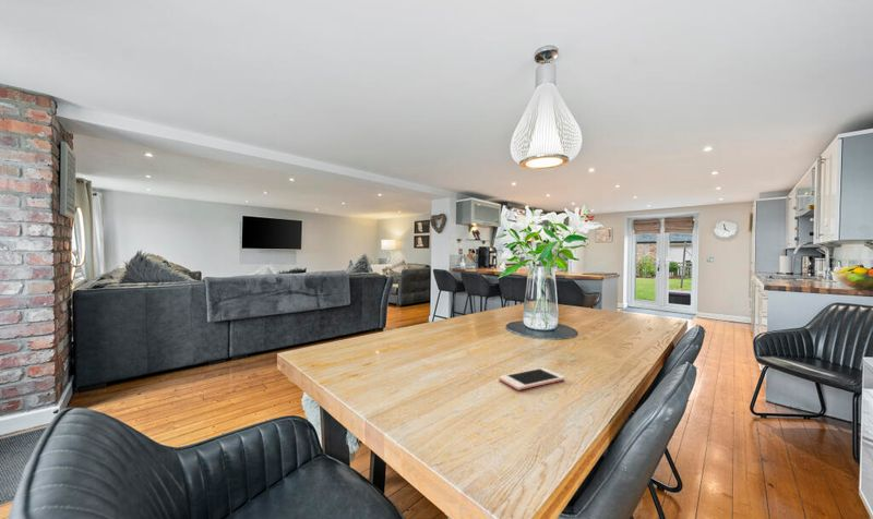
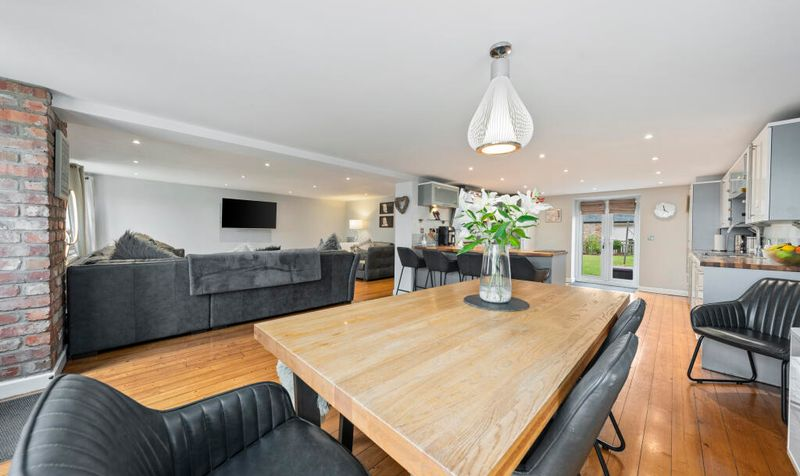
- cell phone (531, 377)
